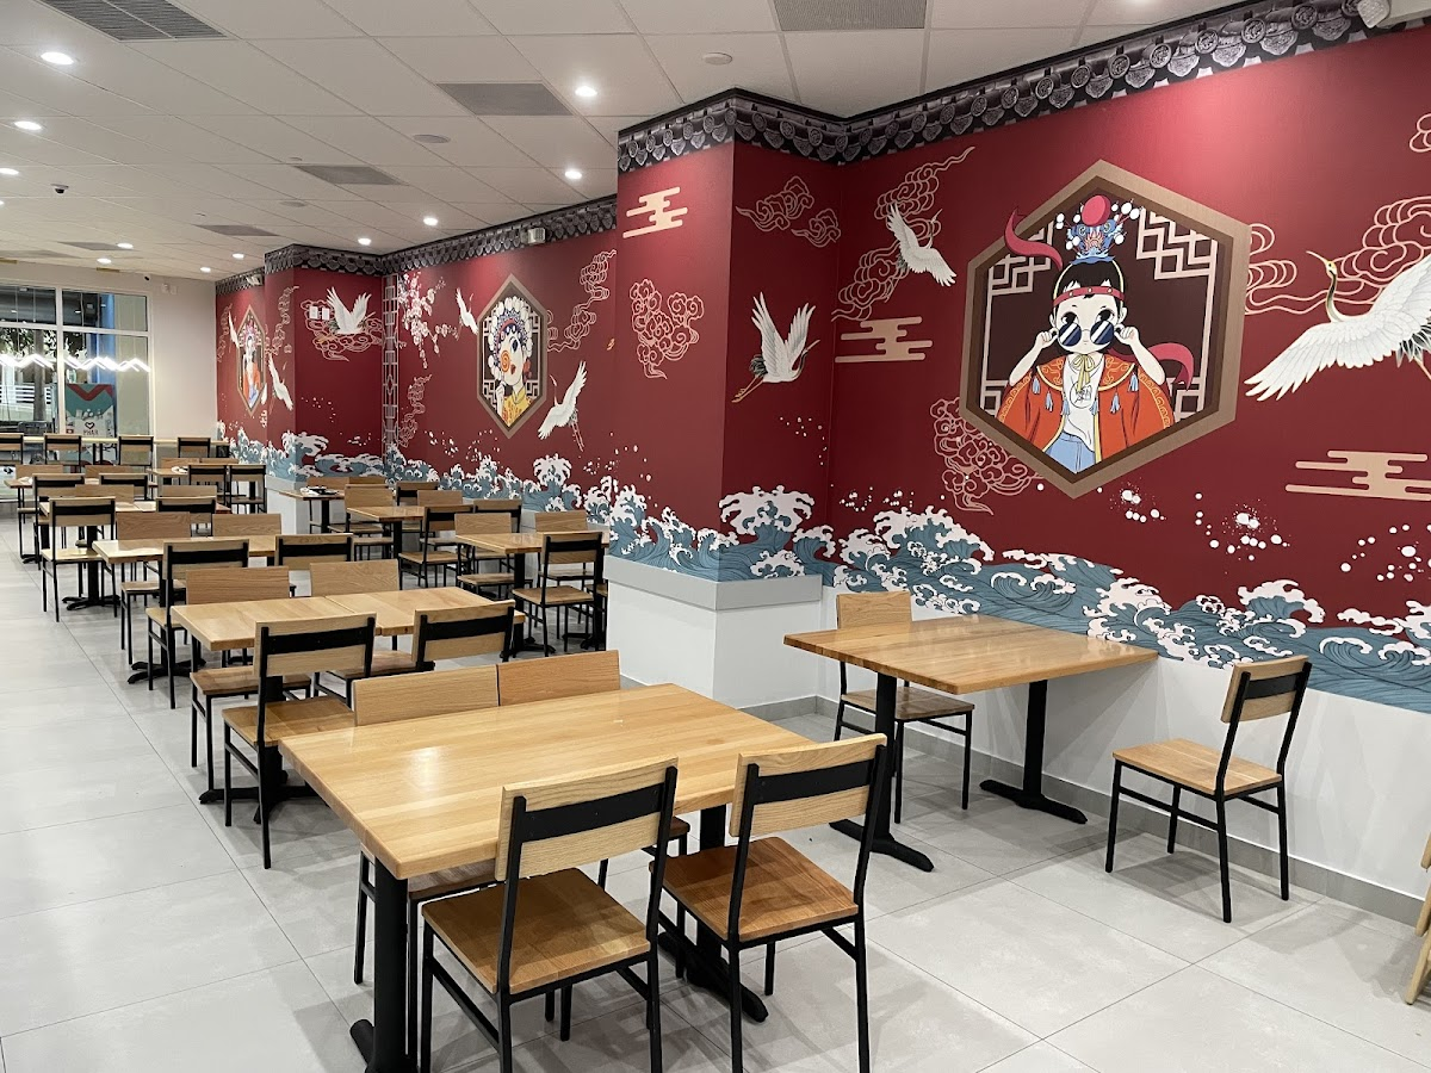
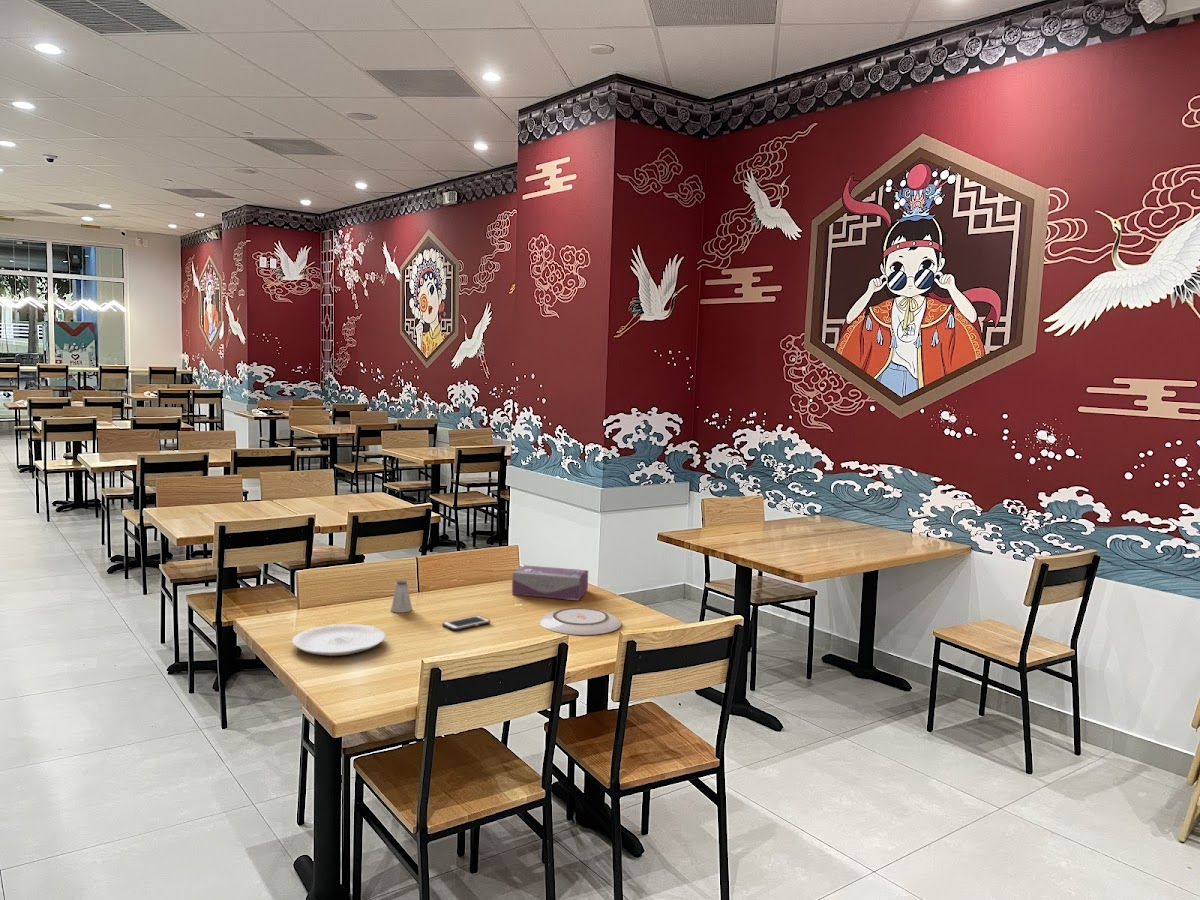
+ tissue box (550, 581)
+ cell phone (466, 622)
+ plate (339, 641)
+ plate (580, 619)
+ saltshaker (401, 595)
